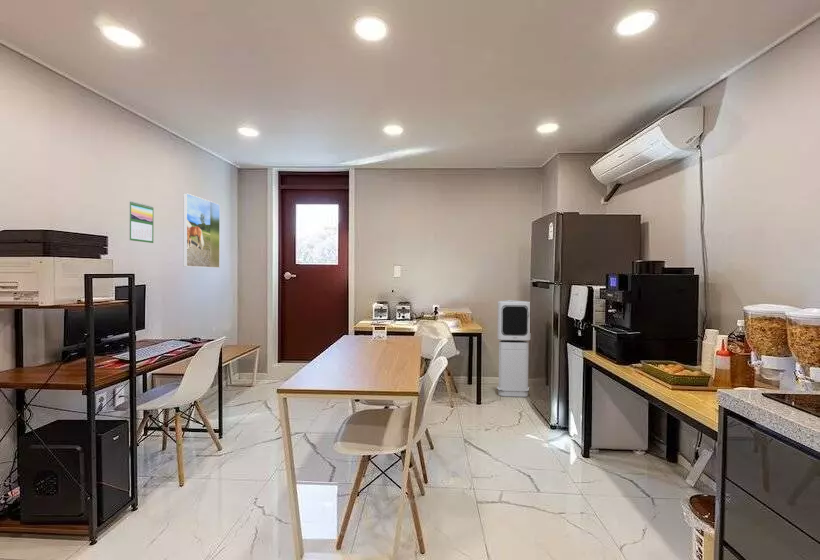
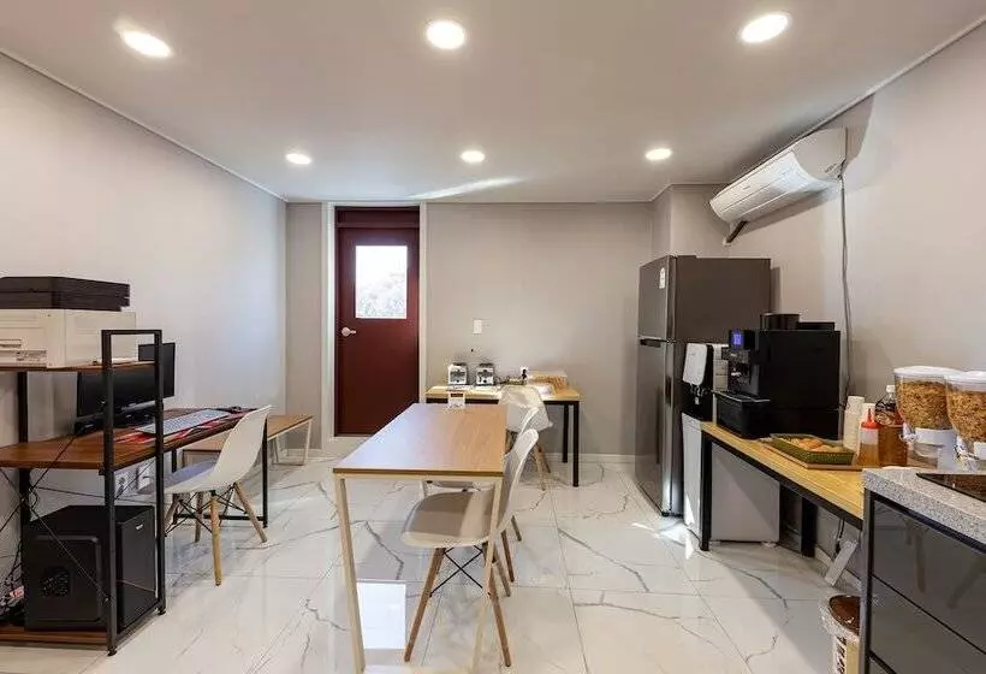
- air purifier (511, 346)
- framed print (202, 233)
- calendar (141, 222)
